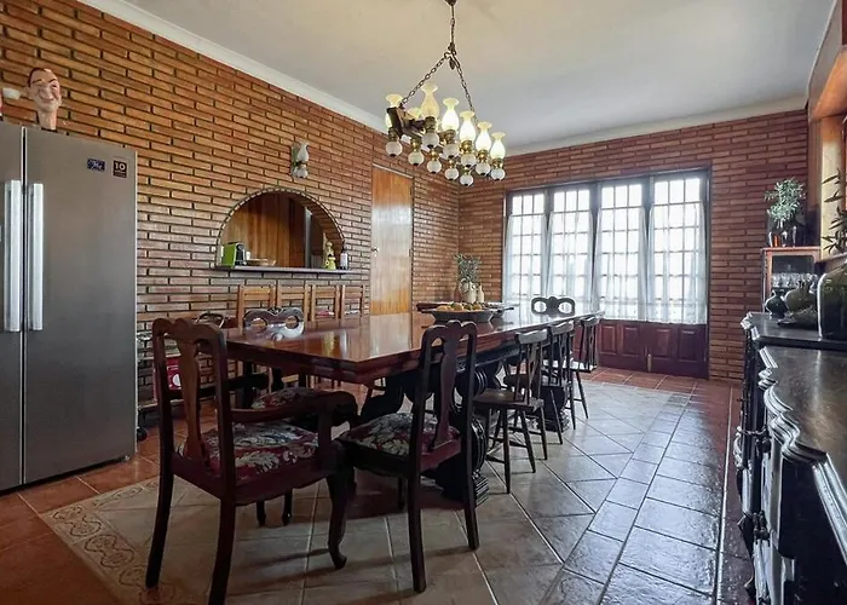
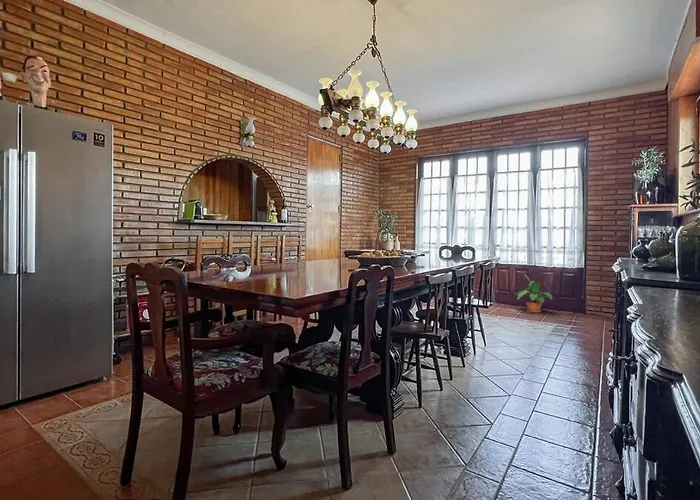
+ potted plant (533, 292)
